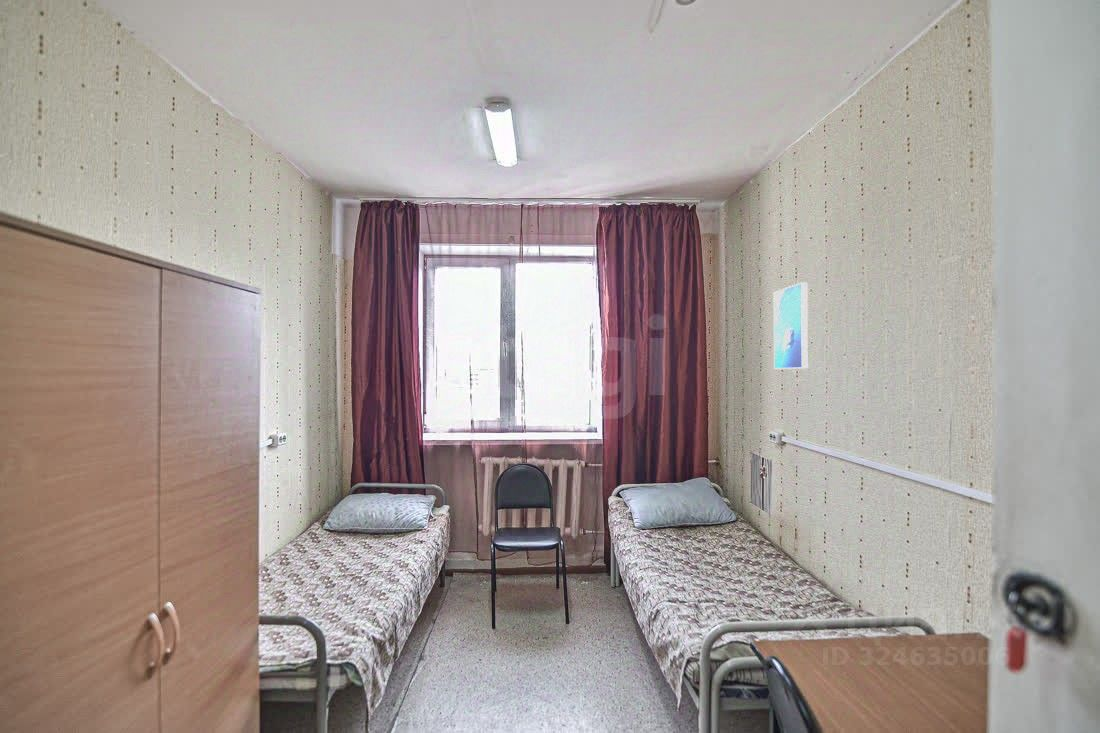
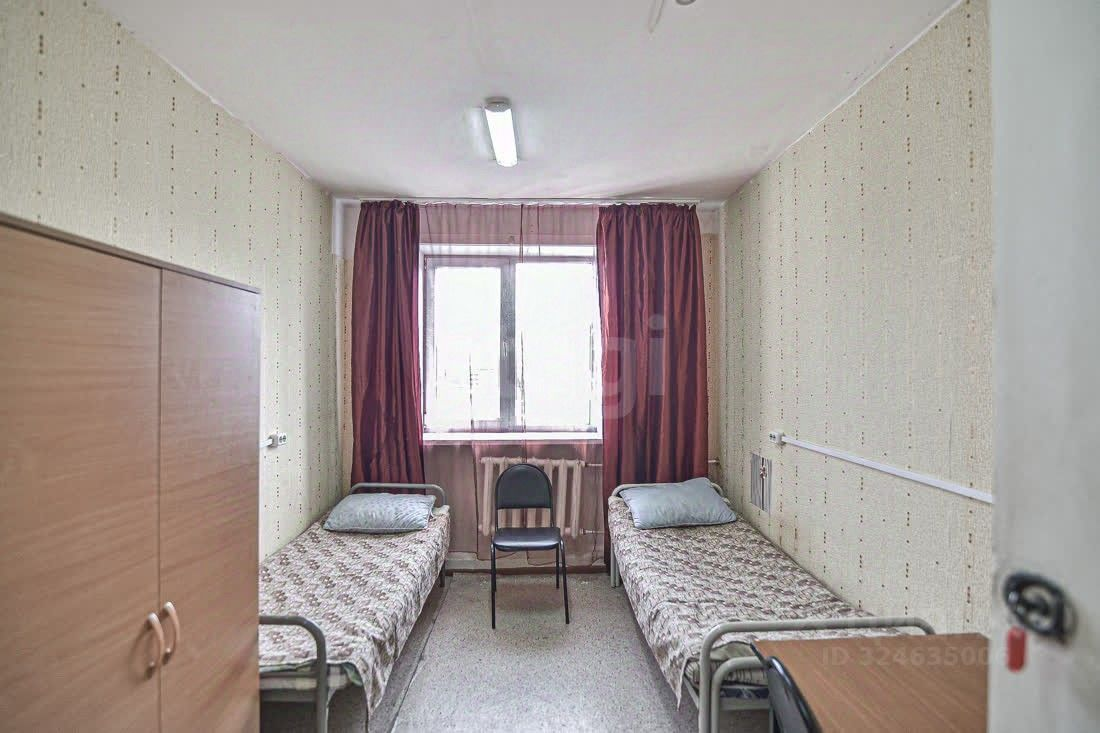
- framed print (790, 328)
